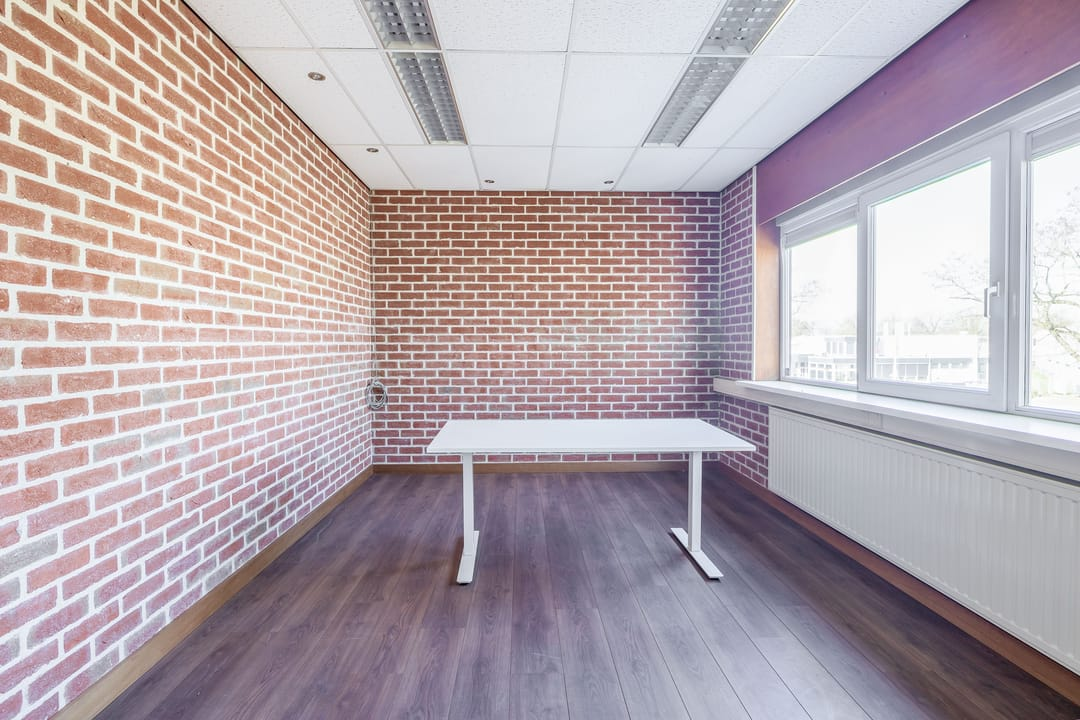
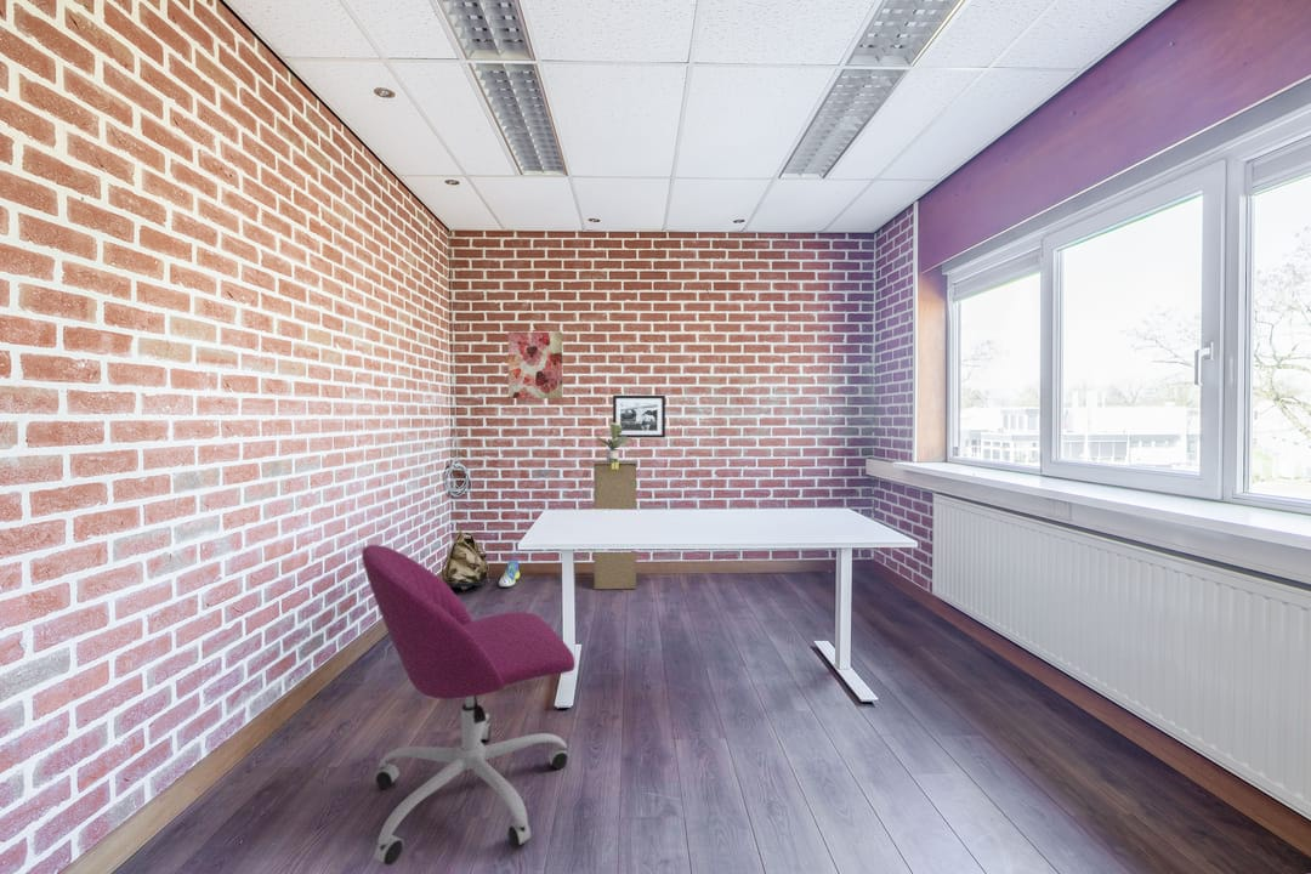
+ sneaker (509, 572)
+ backpack (461, 560)
+ picture frame (639, 416)
+ office chair (475, 665)
+ potted plant (612, 442)
+ wall art (535, 364)
+ cardboard box (615, 507)
